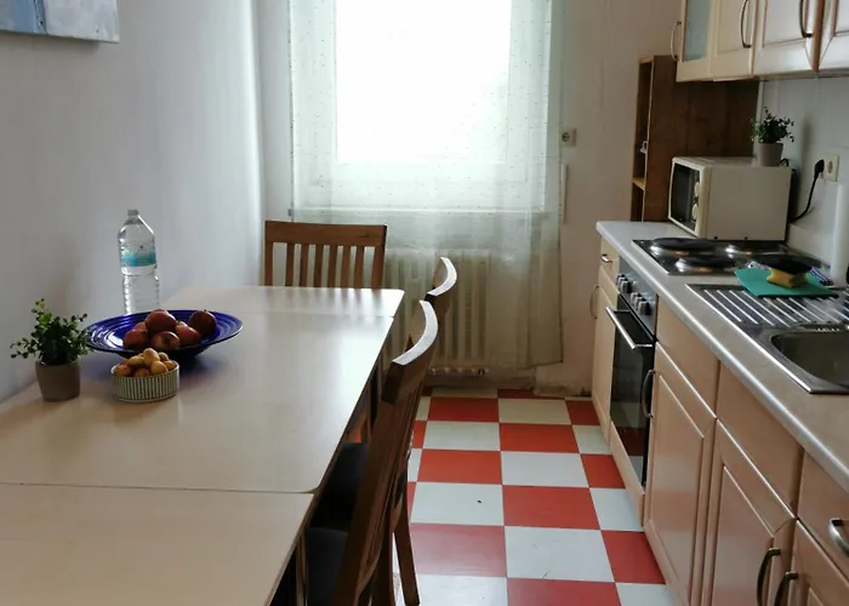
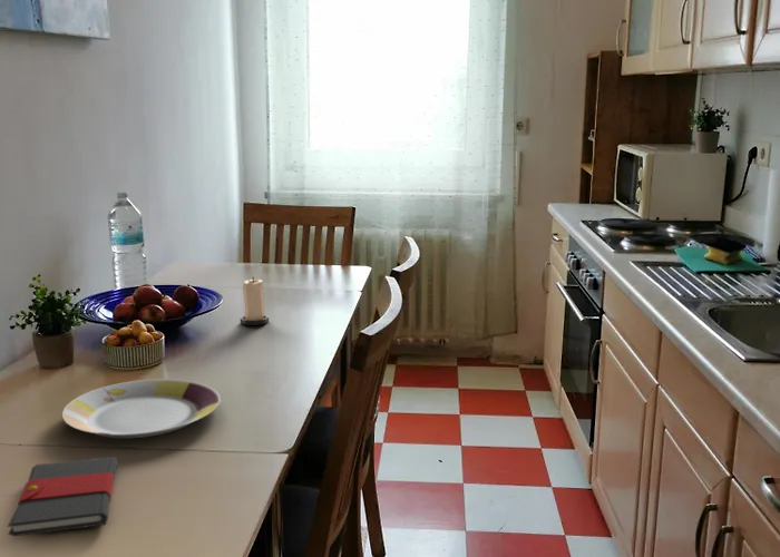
+ candle (253, 299)
+ book (67, 491)
+ plate (144, 409)
